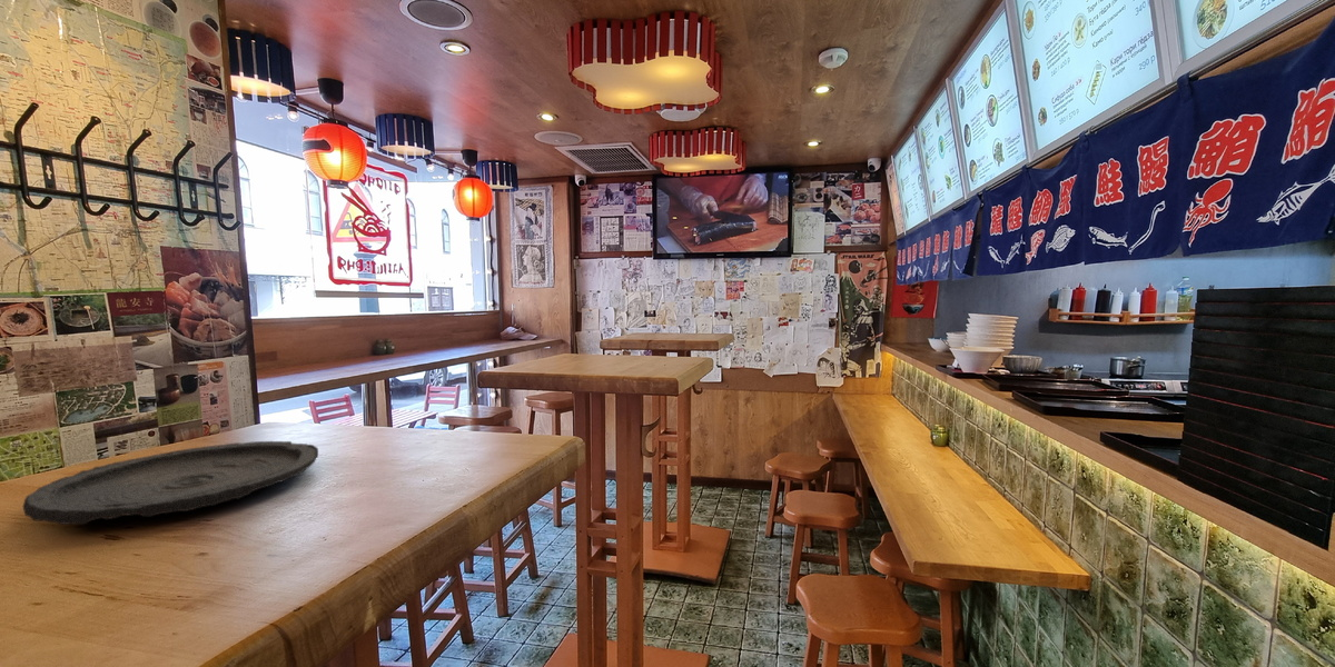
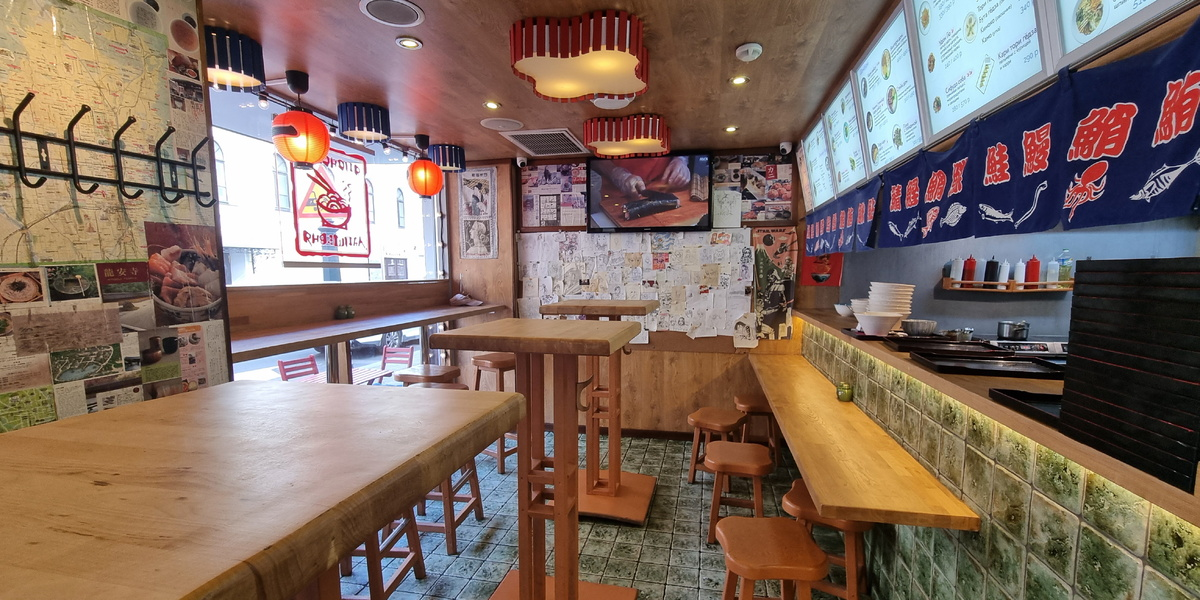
- plate (191, 477)
